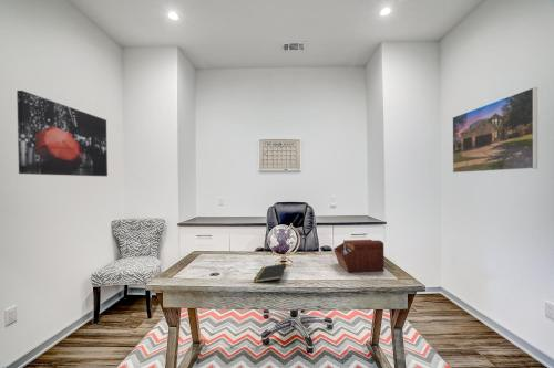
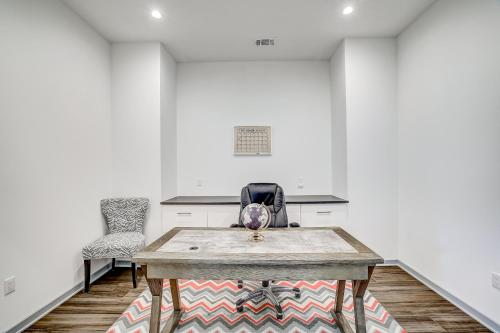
- notepad (270, 272)
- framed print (486, 137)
- wall art (71, 141)
- sewing box (357, 253)
